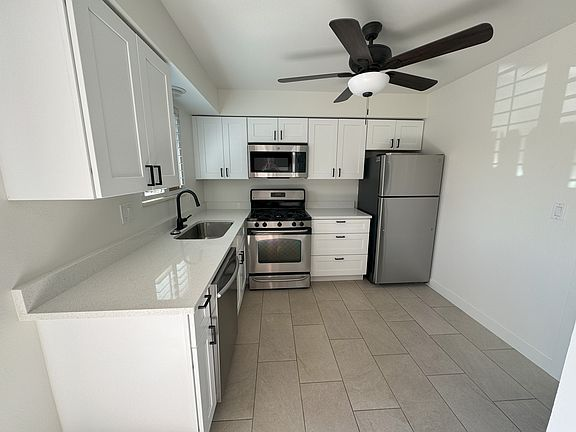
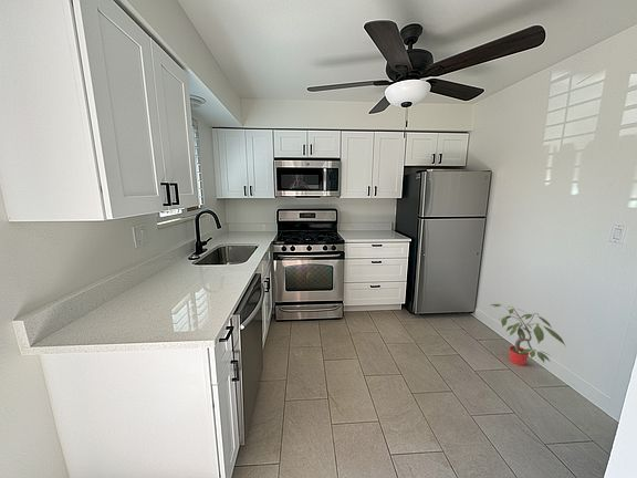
+ potted plant (521, 337)
